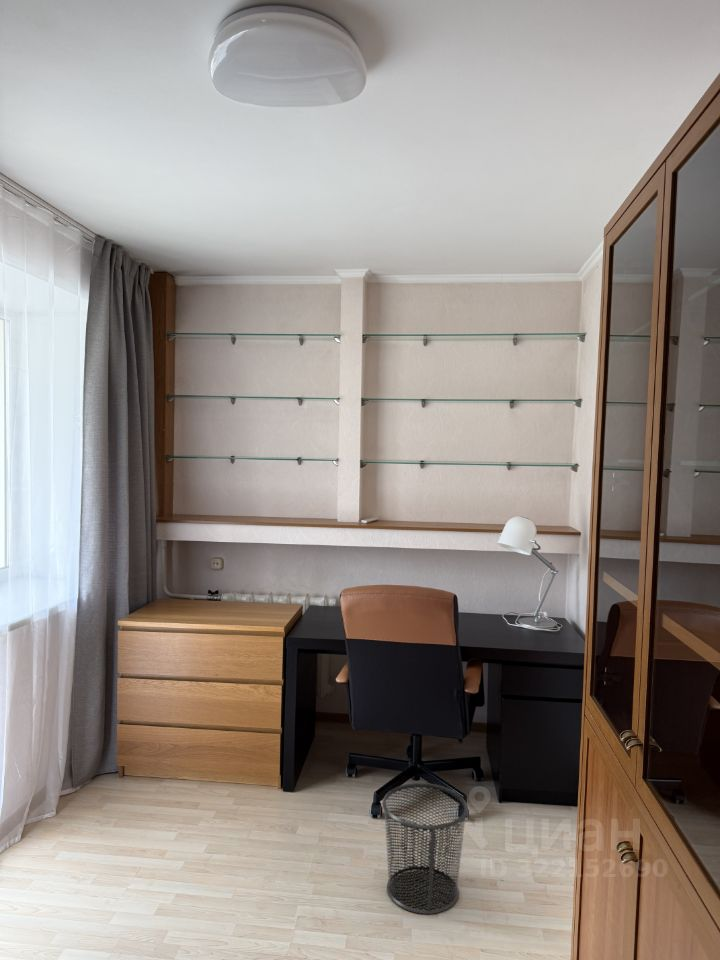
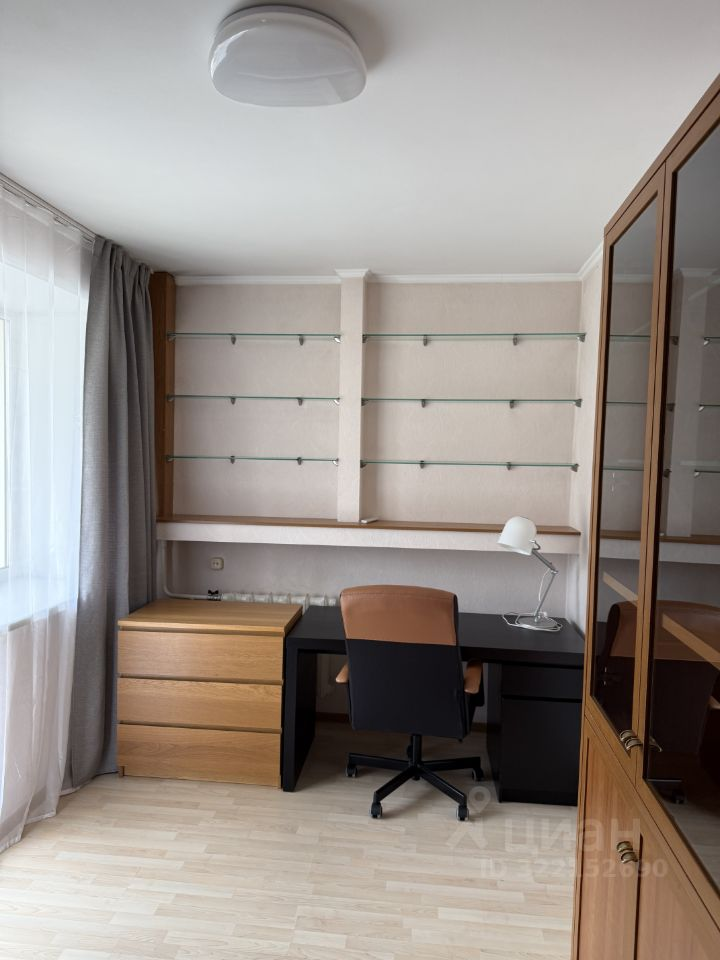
- waste bin (423, 847)
